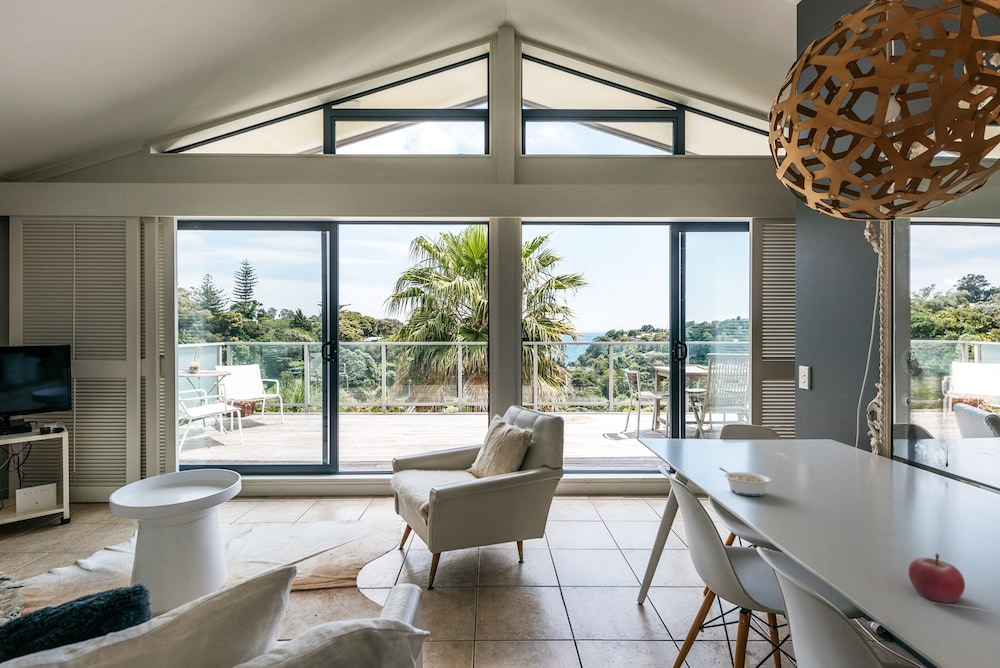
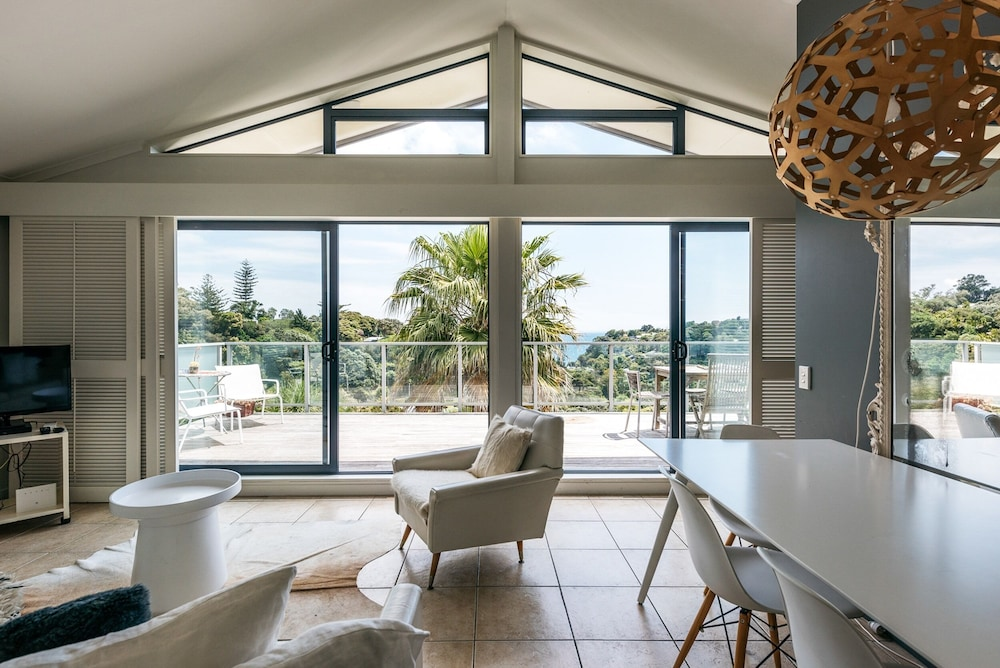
- legume (745, 482)
- fruit (936, 575)
